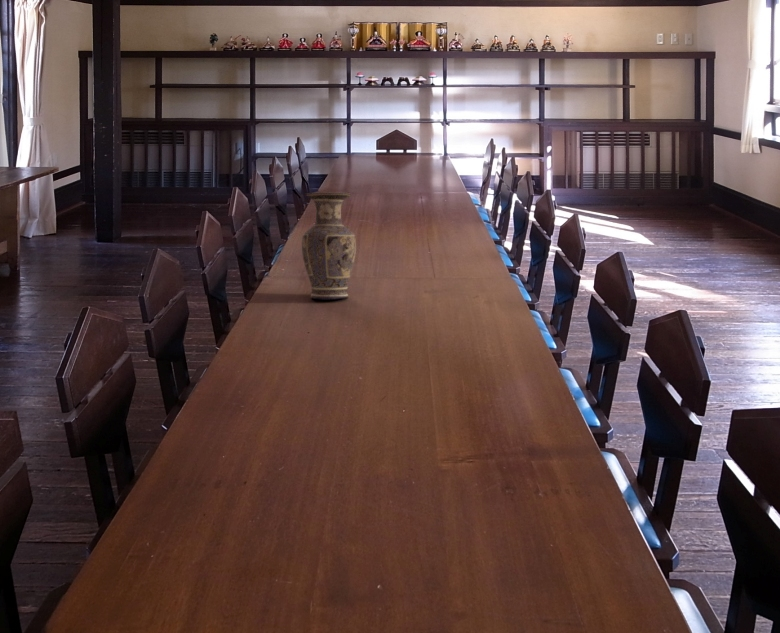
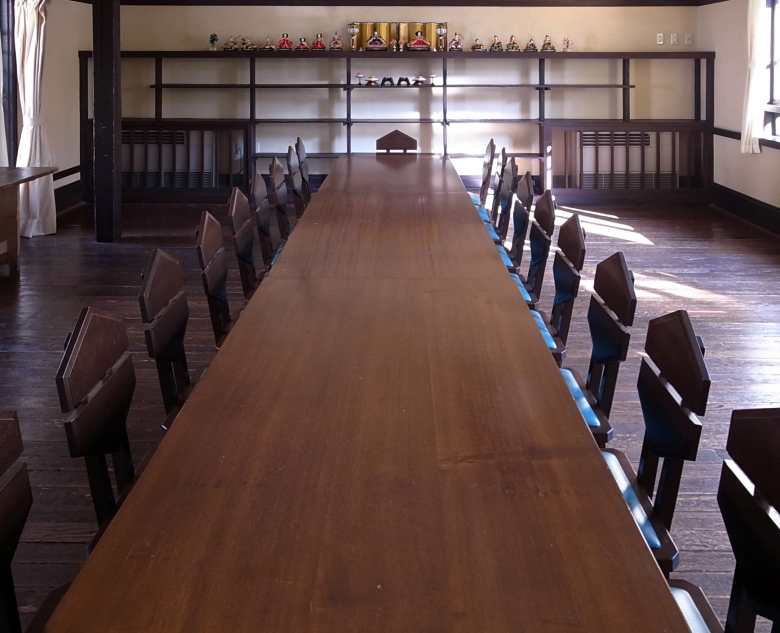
- vase (328, 246)
